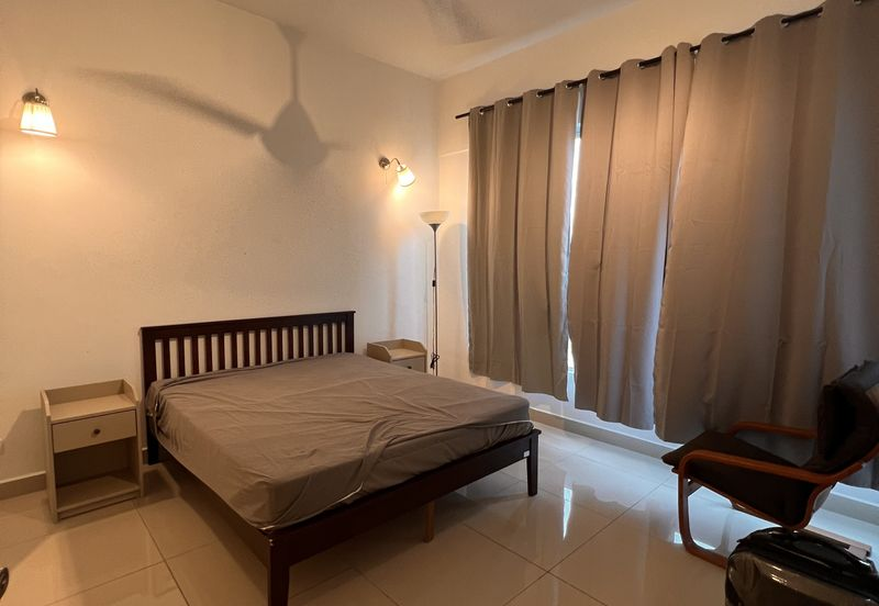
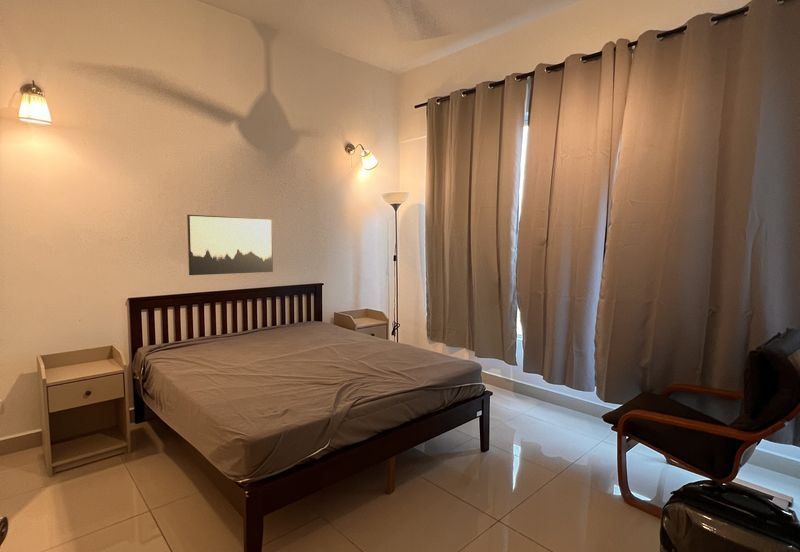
+ wall art (233, 245)
